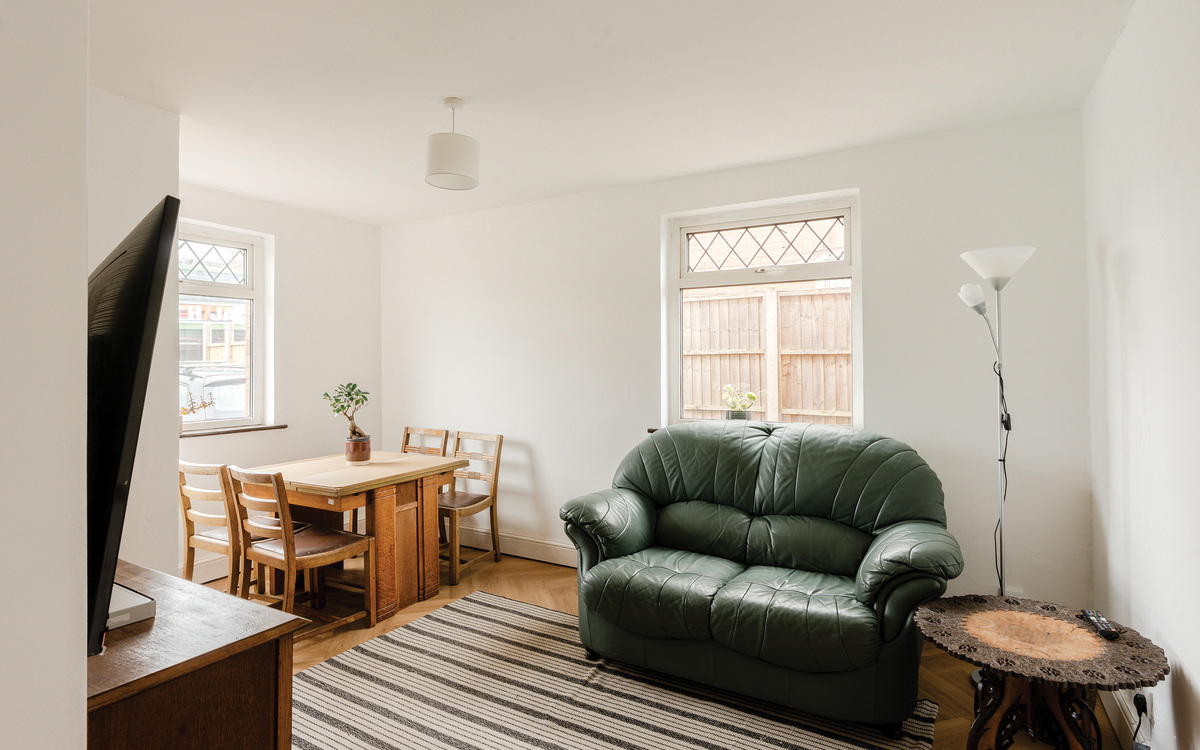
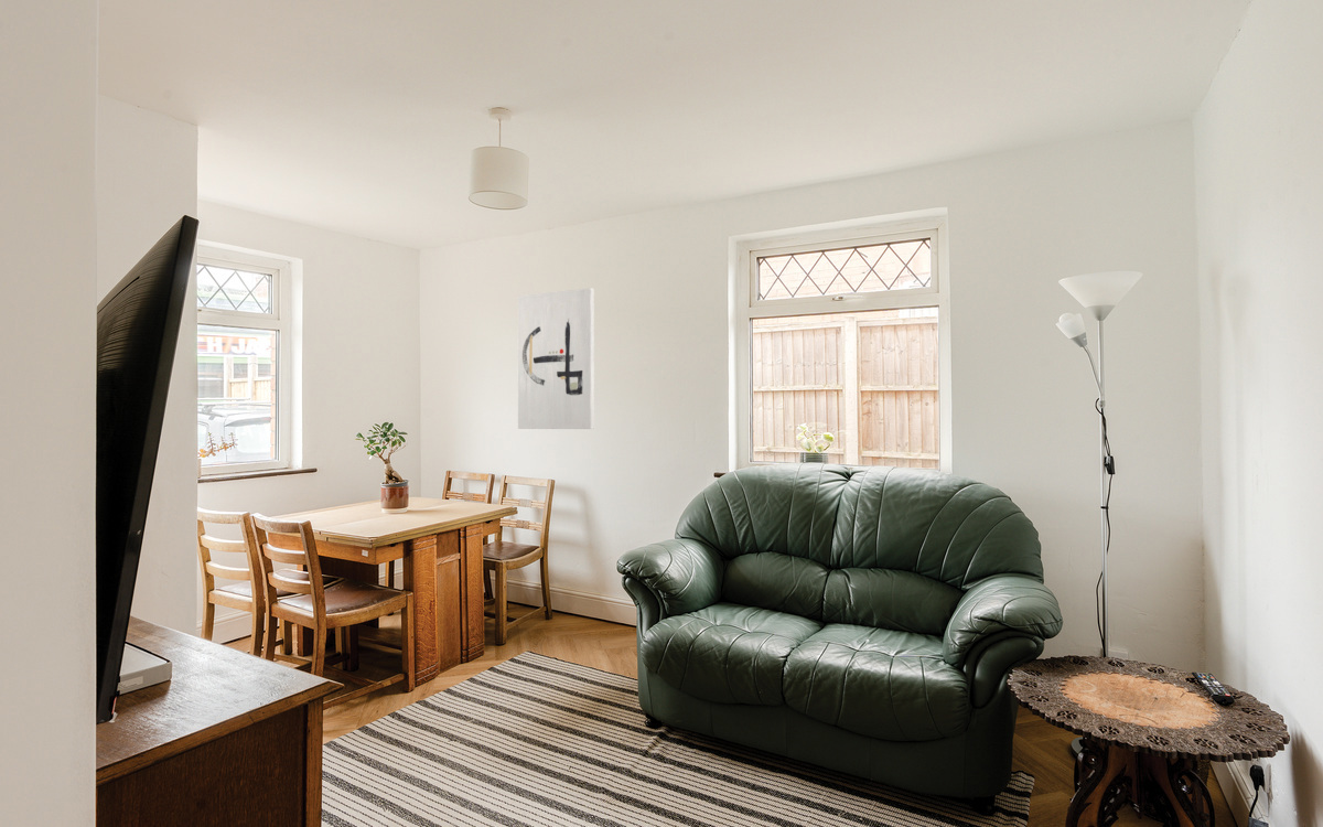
+ wall art (555, 359)
